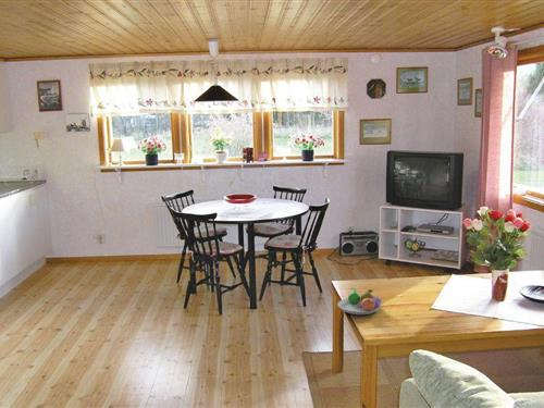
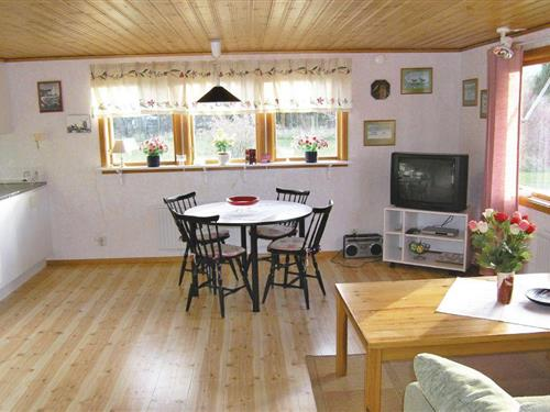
- fruit bowl (359, 299)
